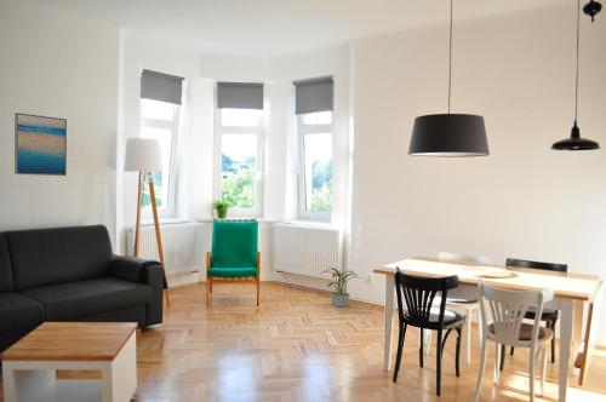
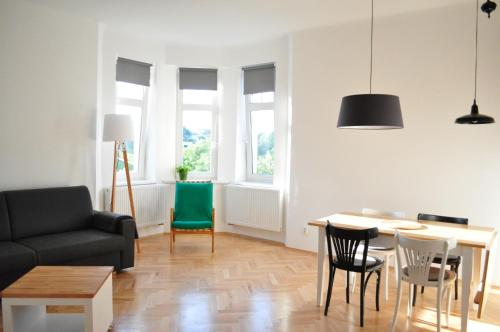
- potted plant (341, 287)
- wall art (41, 145)
